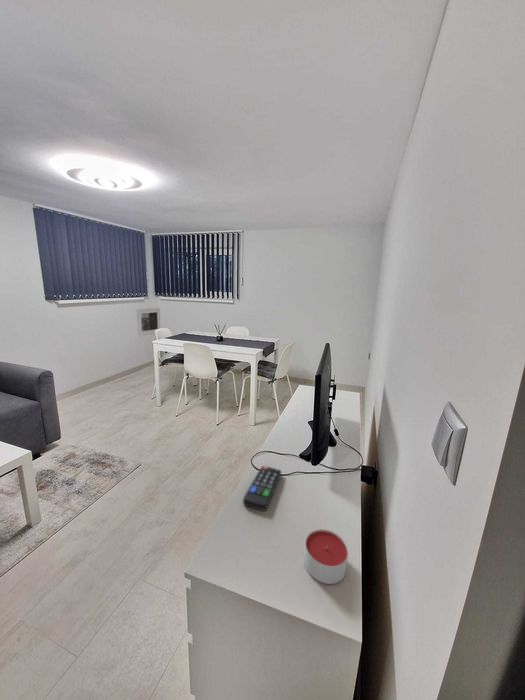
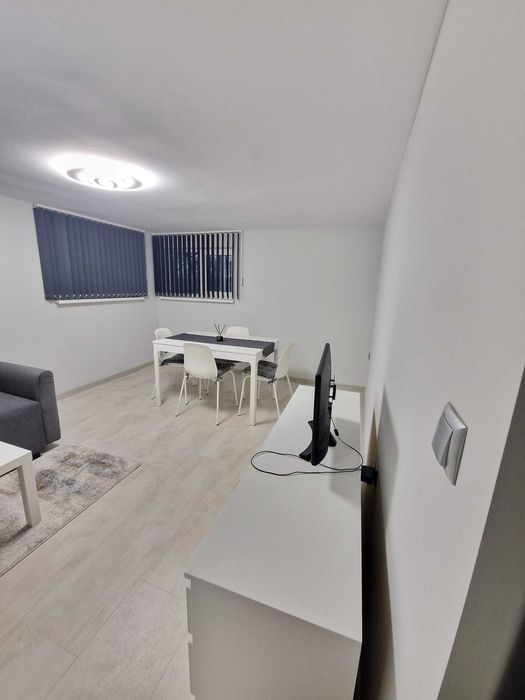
- candle (325, 554)
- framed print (149, 321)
- remote control (263, 485)
